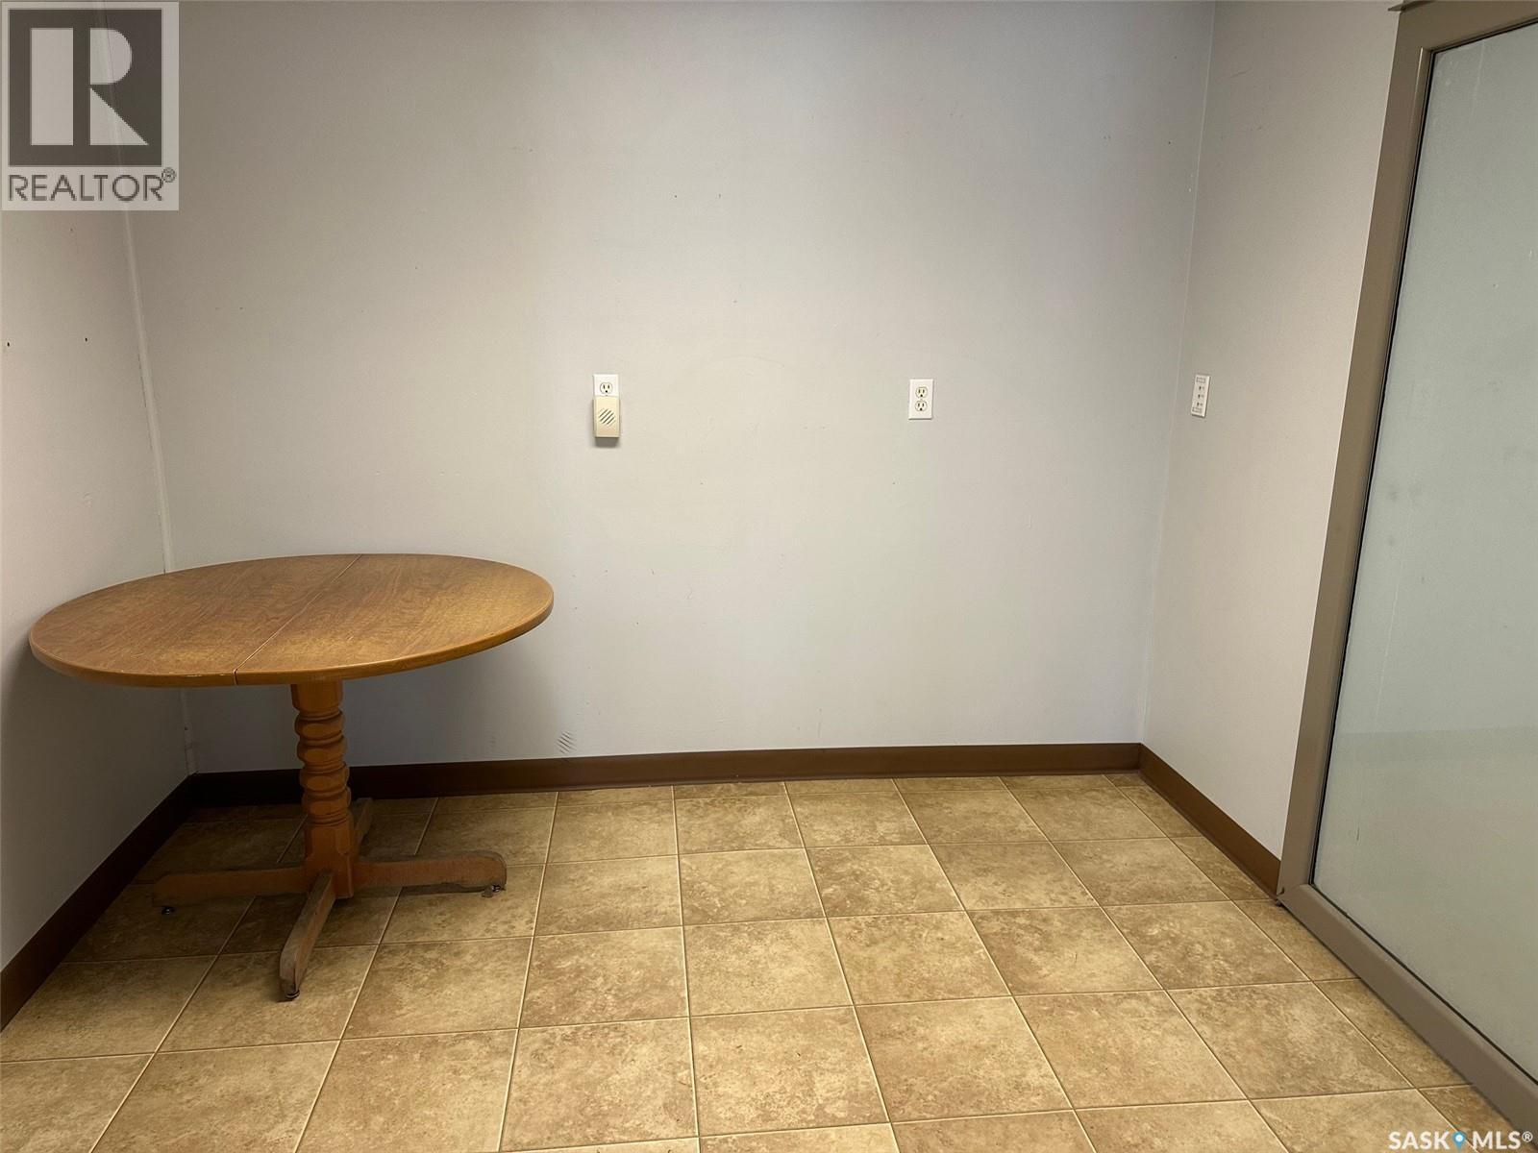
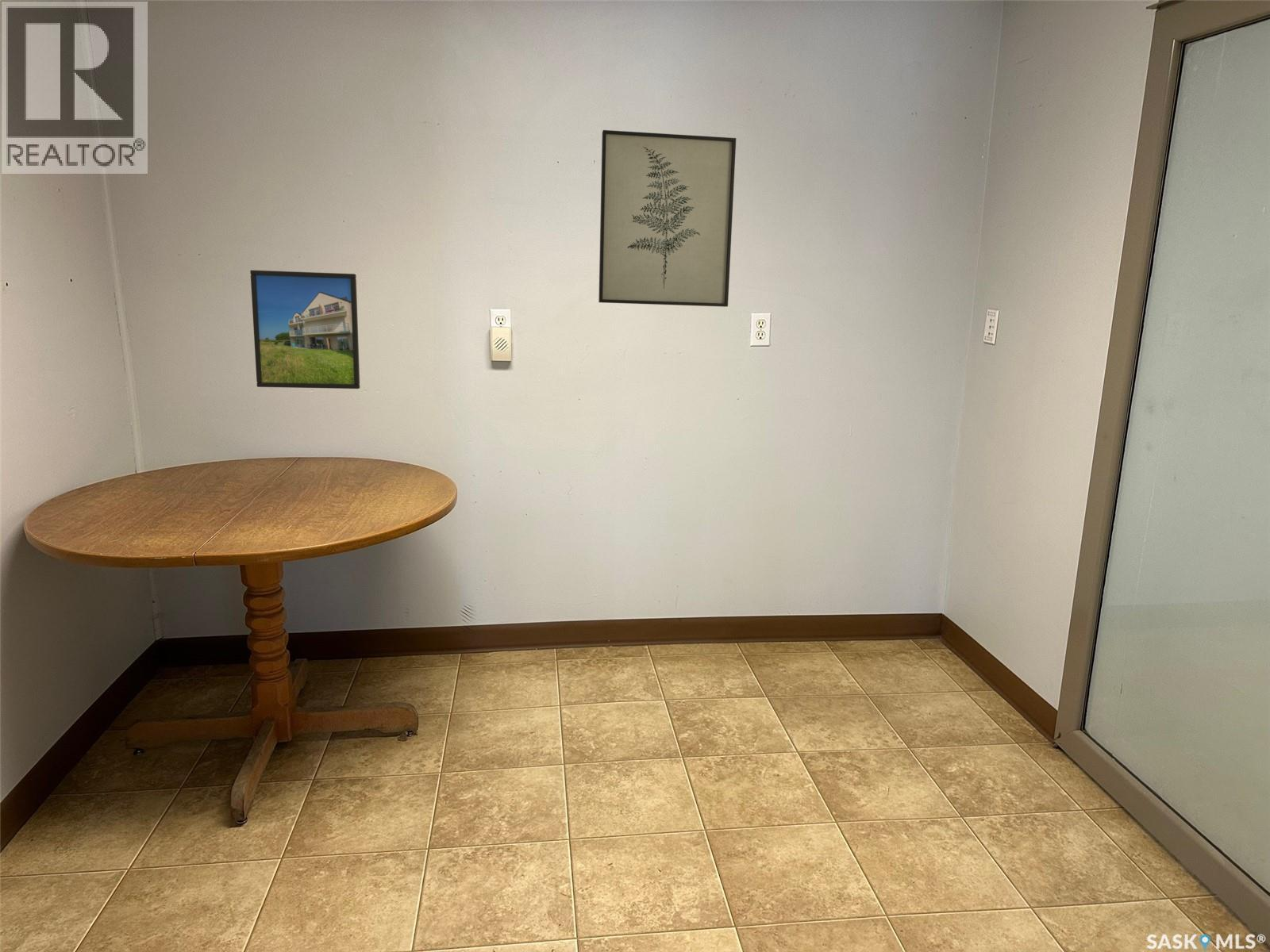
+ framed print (306, 330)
+ wall art (666, 221)
